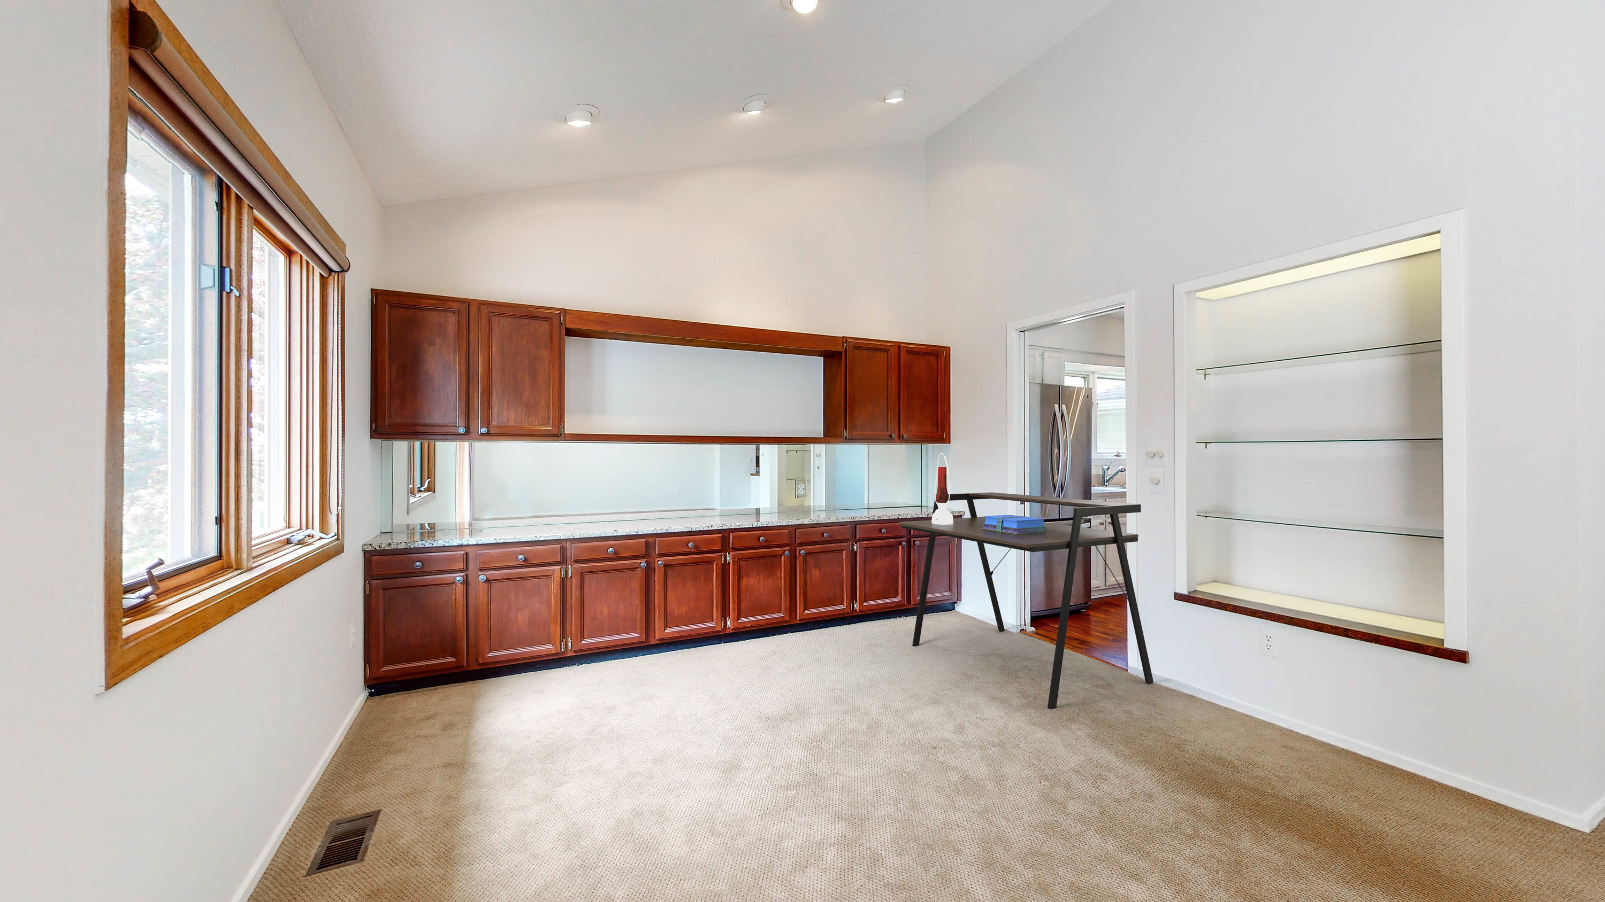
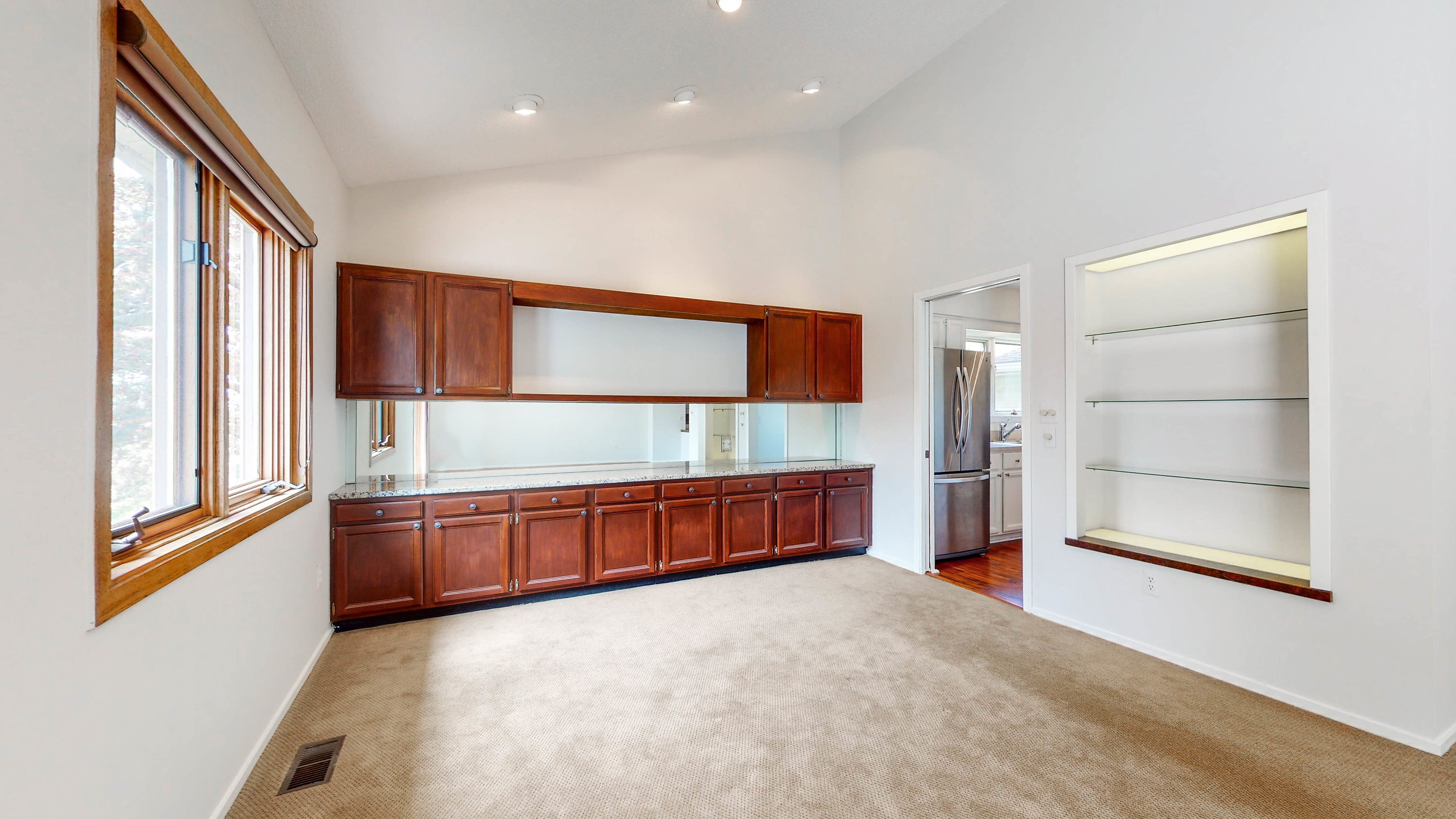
- desk (994, 587)
- books (1013, 523)
- table lamp (942, 488)
